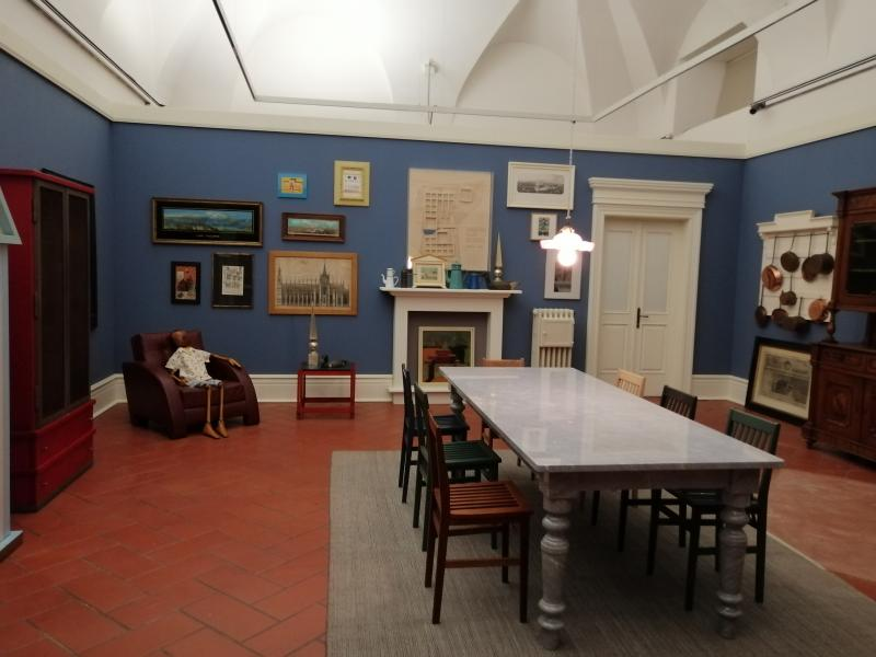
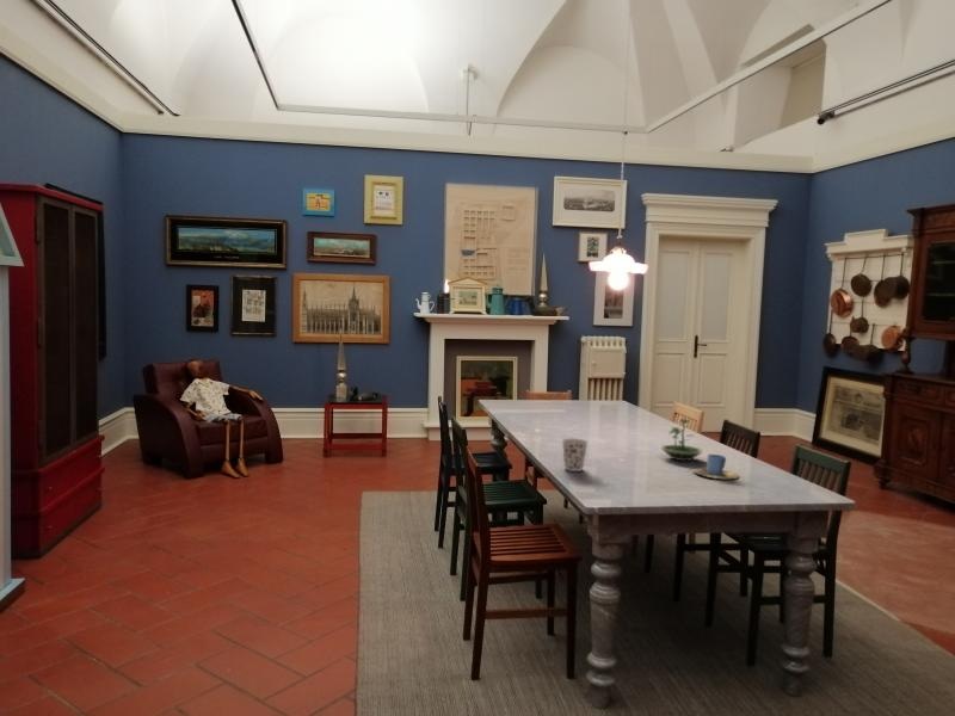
+ cup (574, 455)
+ terrarium (683, 426)
+ cup (715, 464)
